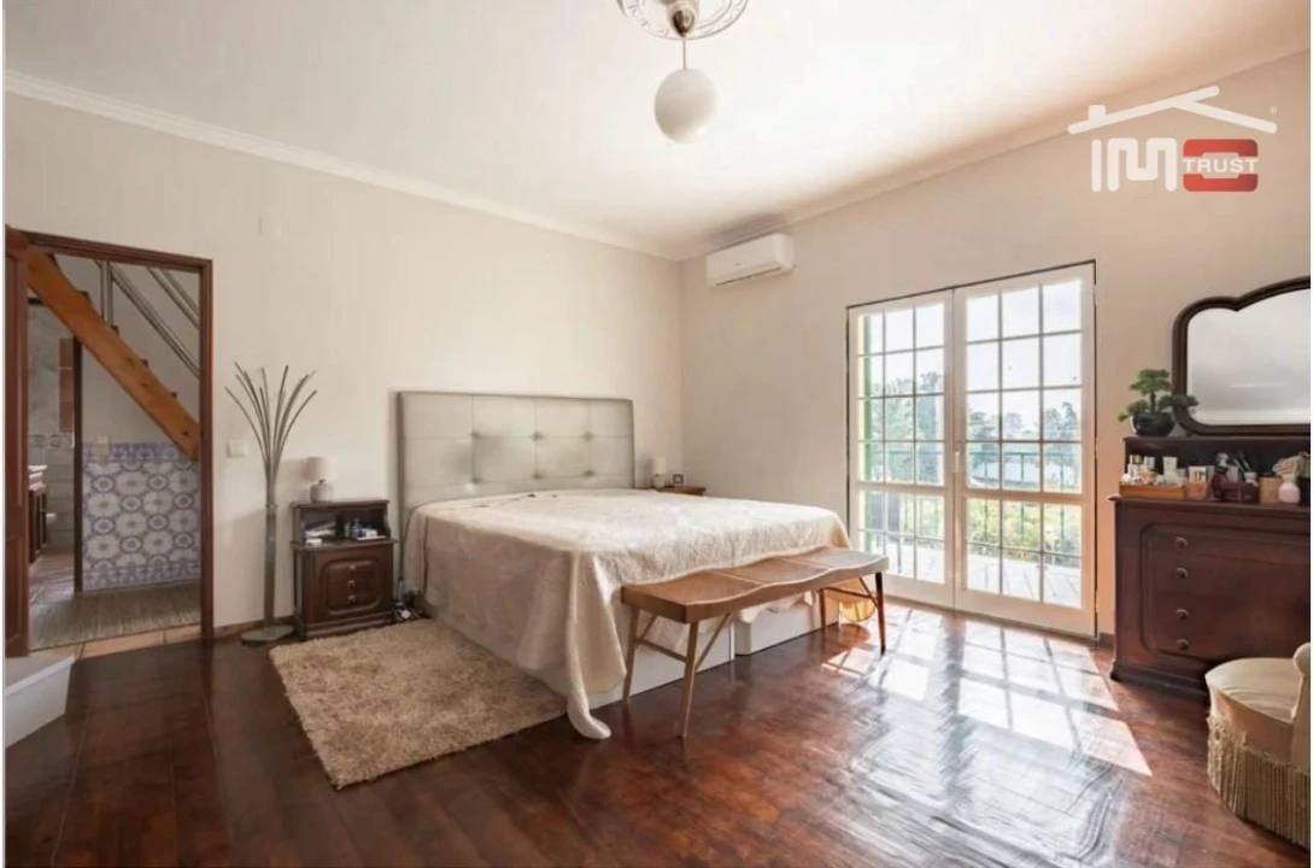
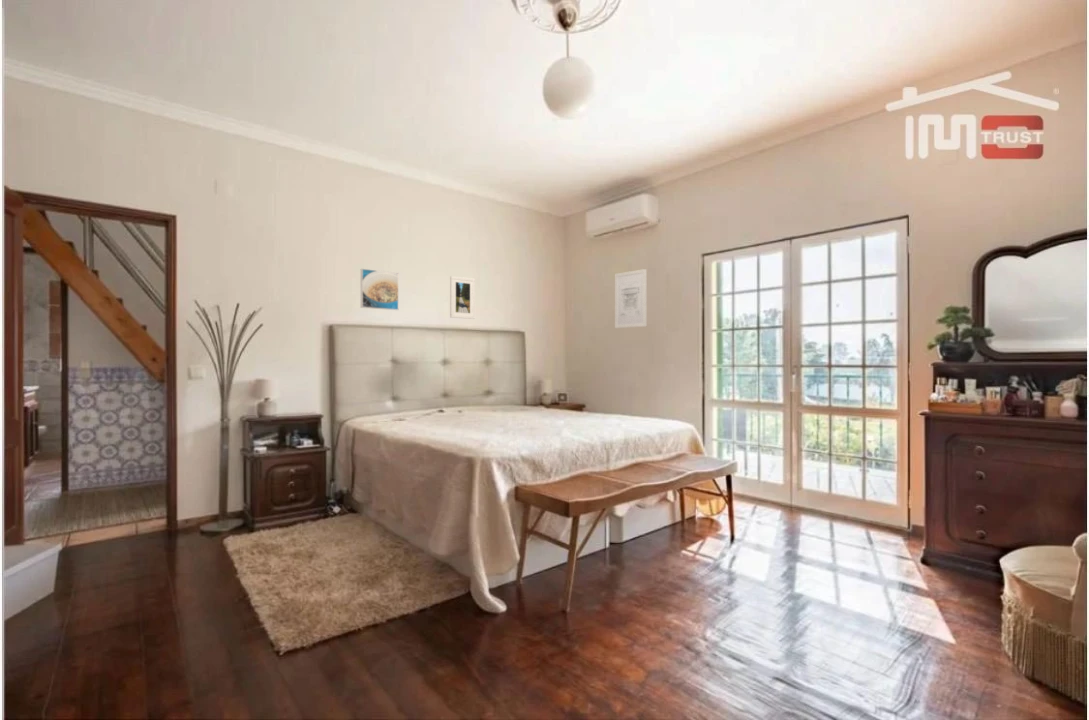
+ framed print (462, 297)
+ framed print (379, 289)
+ wall art (630, 299)
